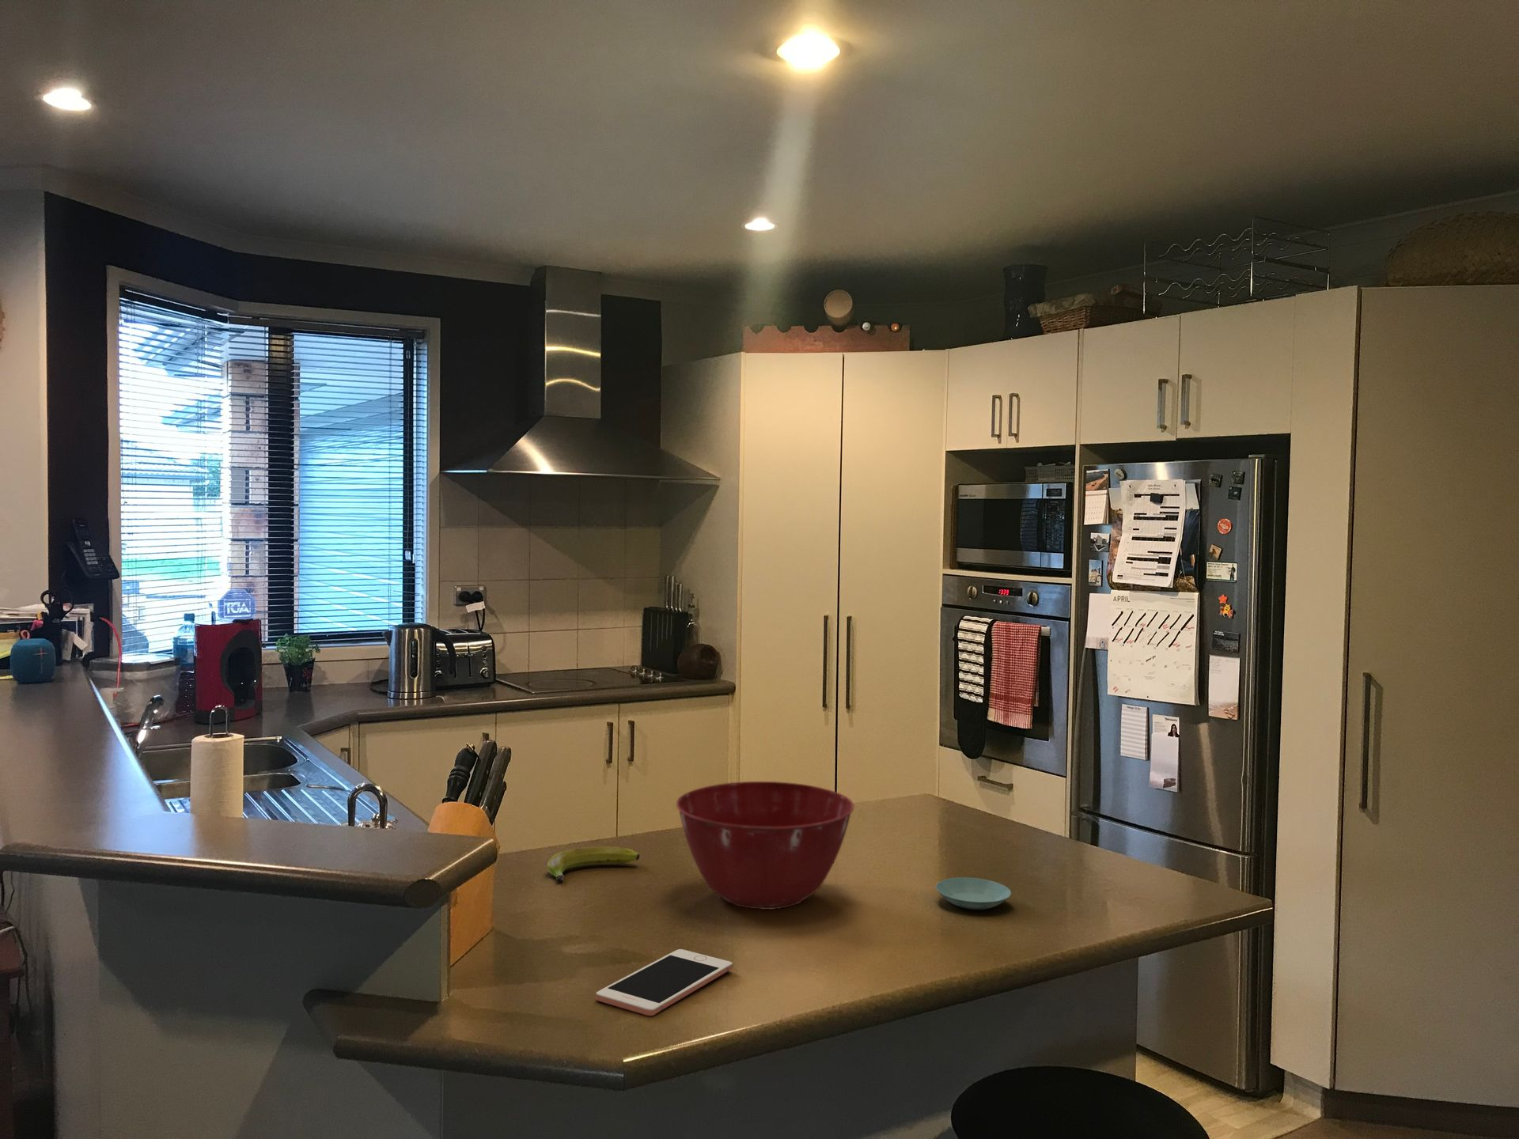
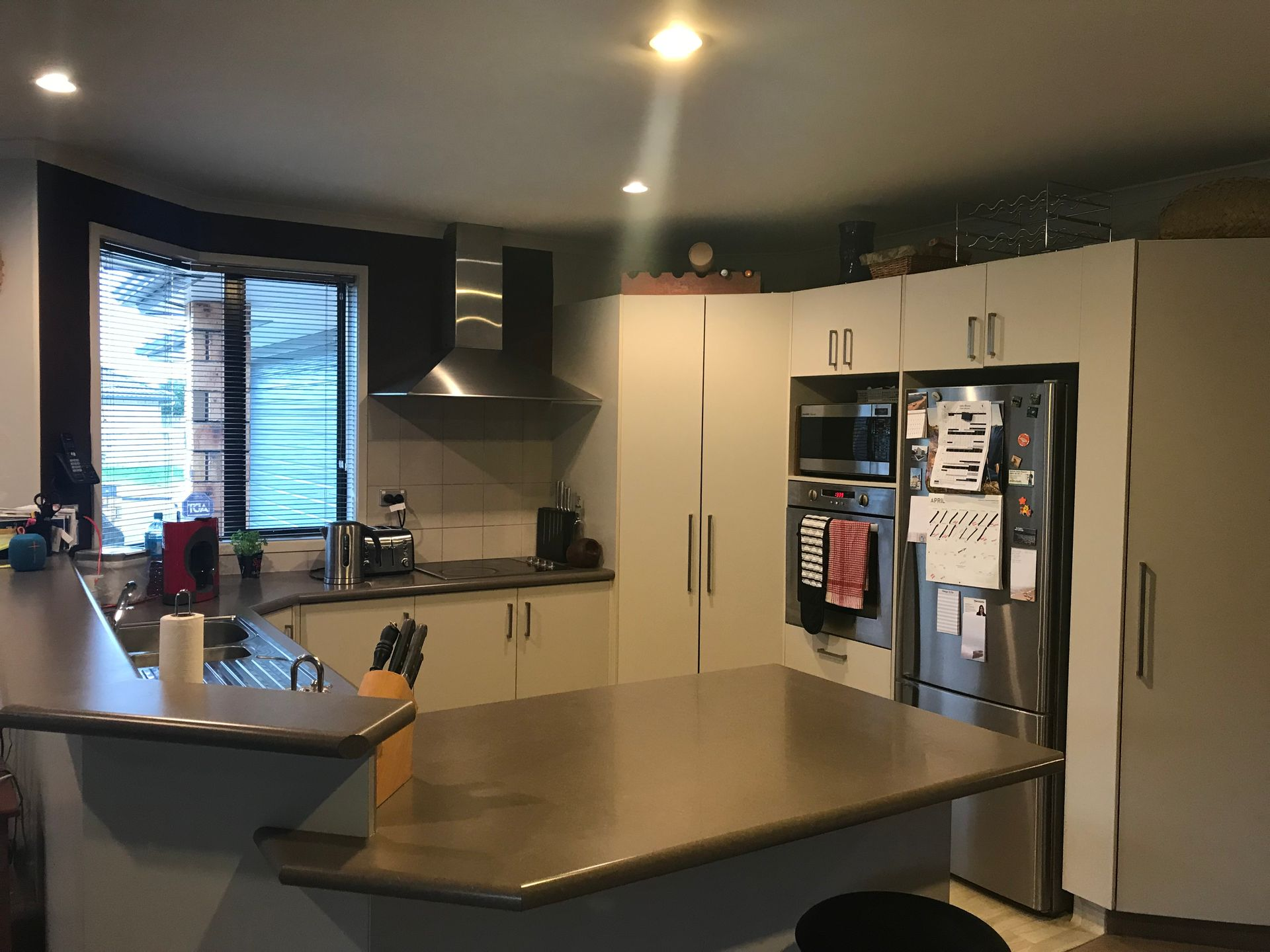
- banana (587, 860)
- saucer (972, 895)
- mixing bowl (763, 848)
- cell phone (666, 980)
